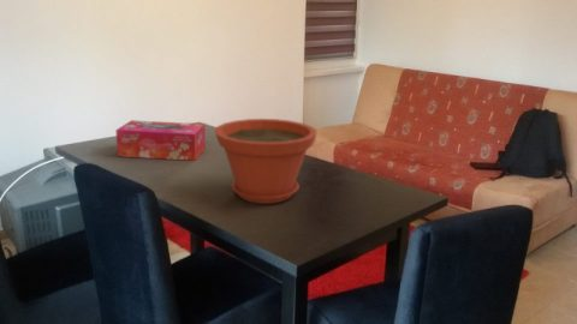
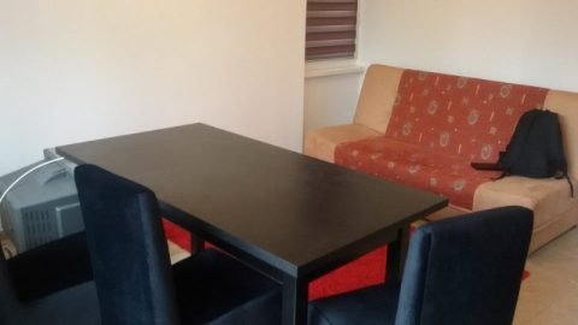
- plant pot (264, 162)
- tissue box (162, 139)
